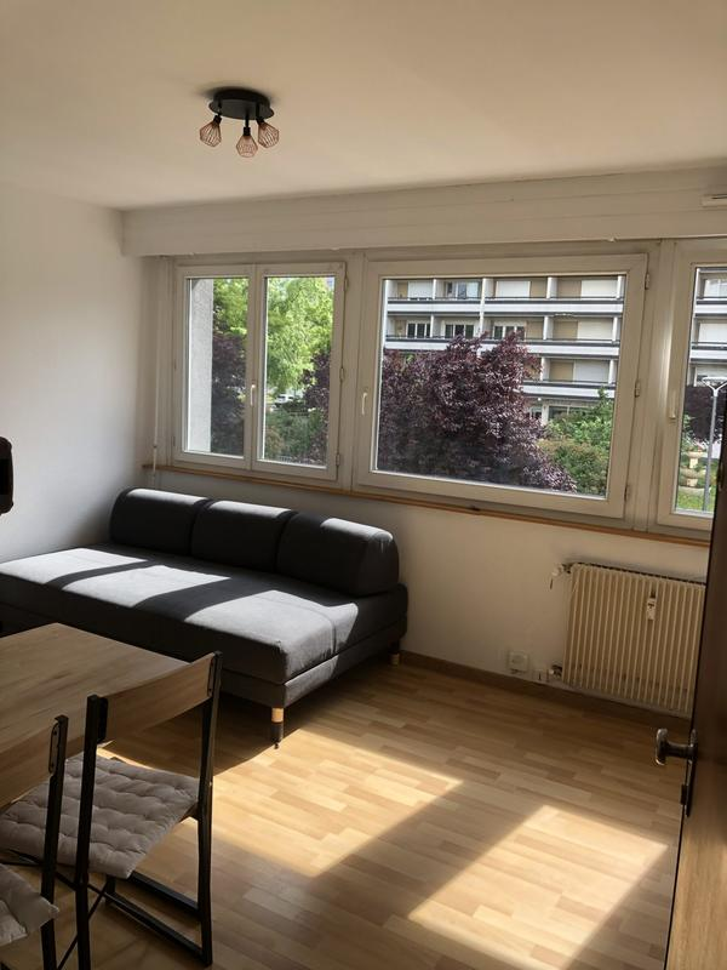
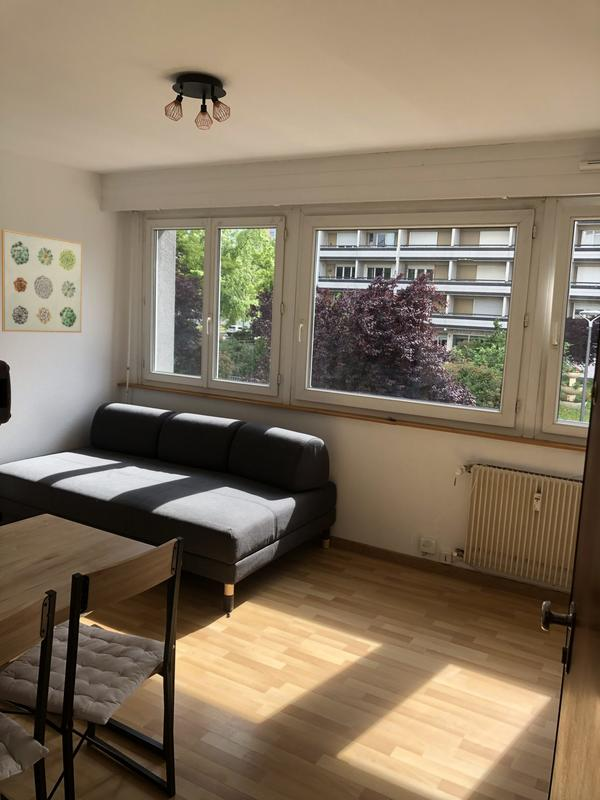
+ wall art (44, 284)
